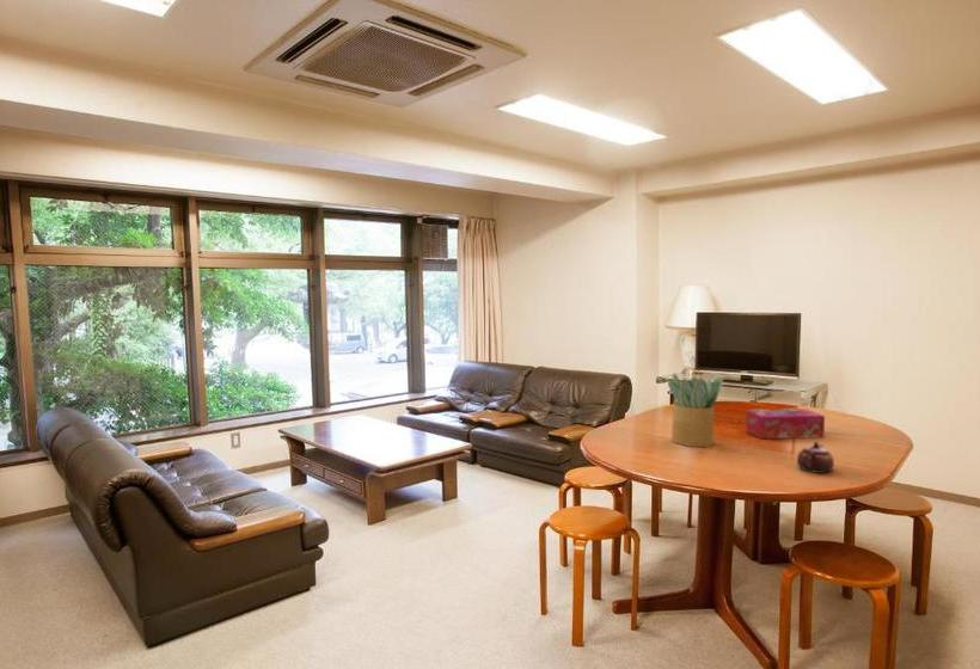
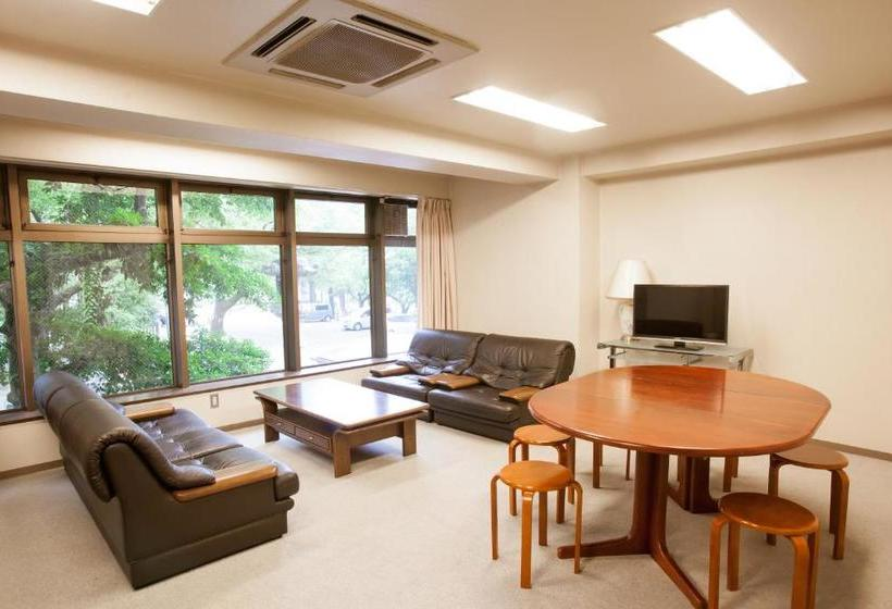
- potted plant (696, 409)
- teapot (814, 455)
- tissue box (783, 423)
